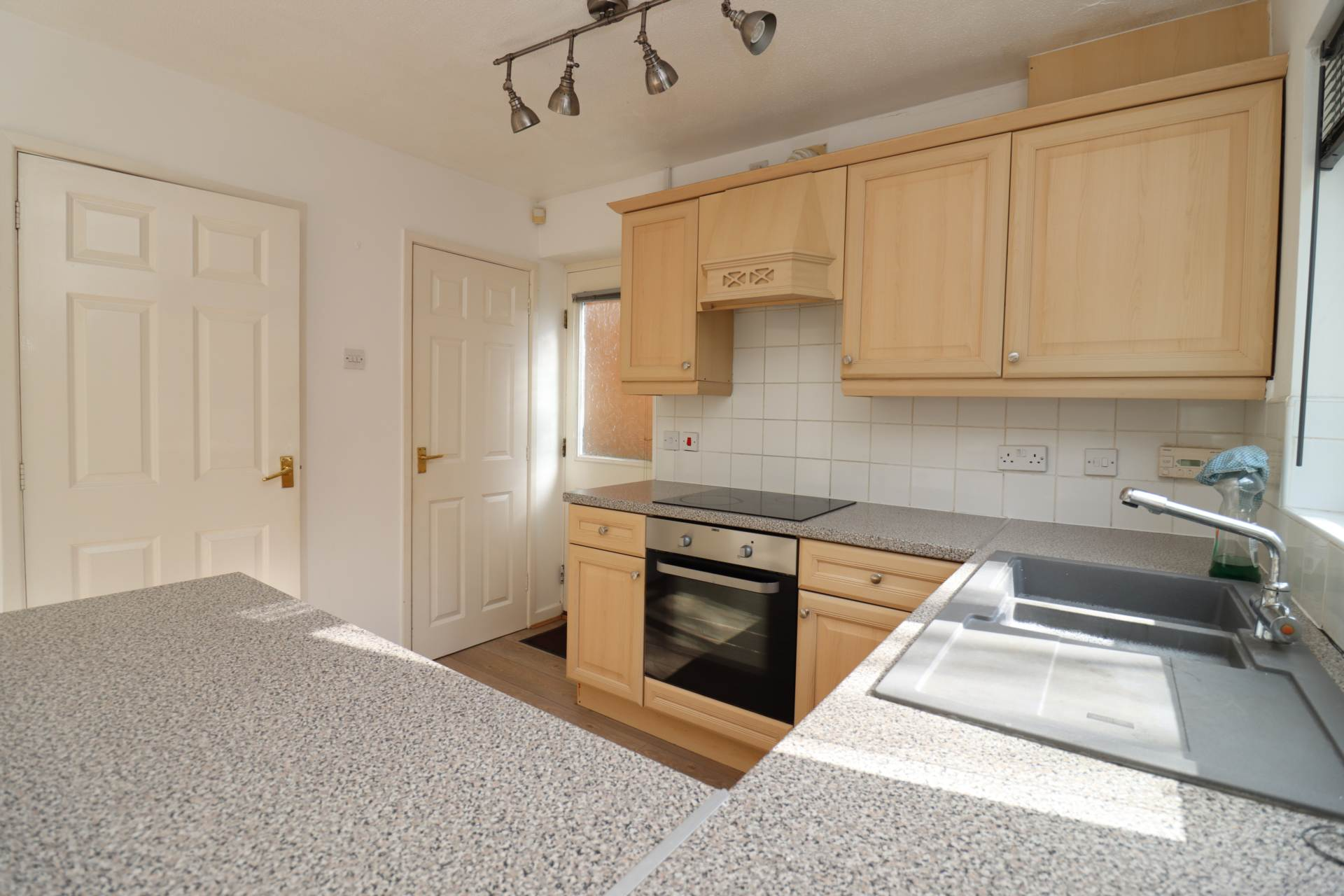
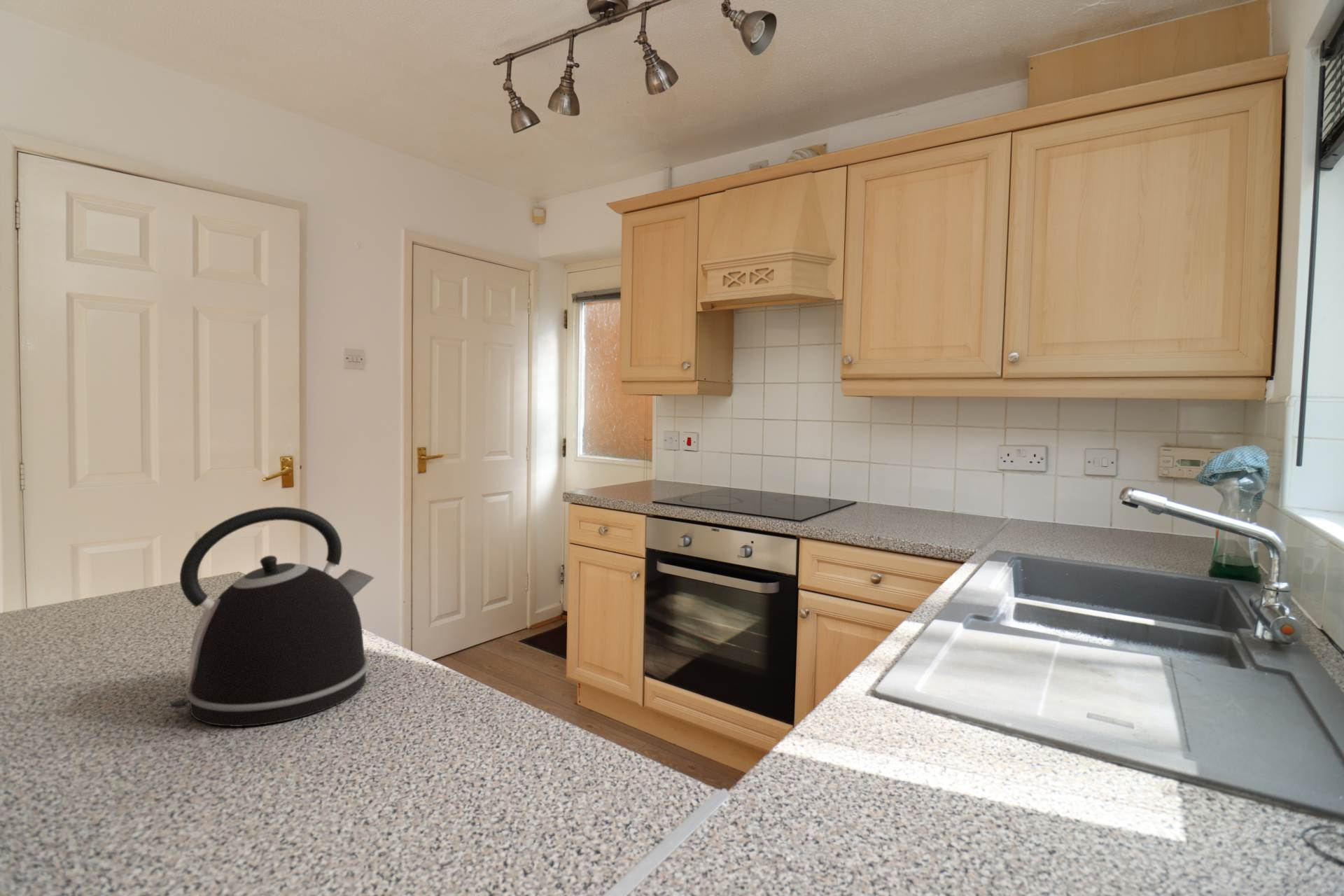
+ kettle (281, 599)
